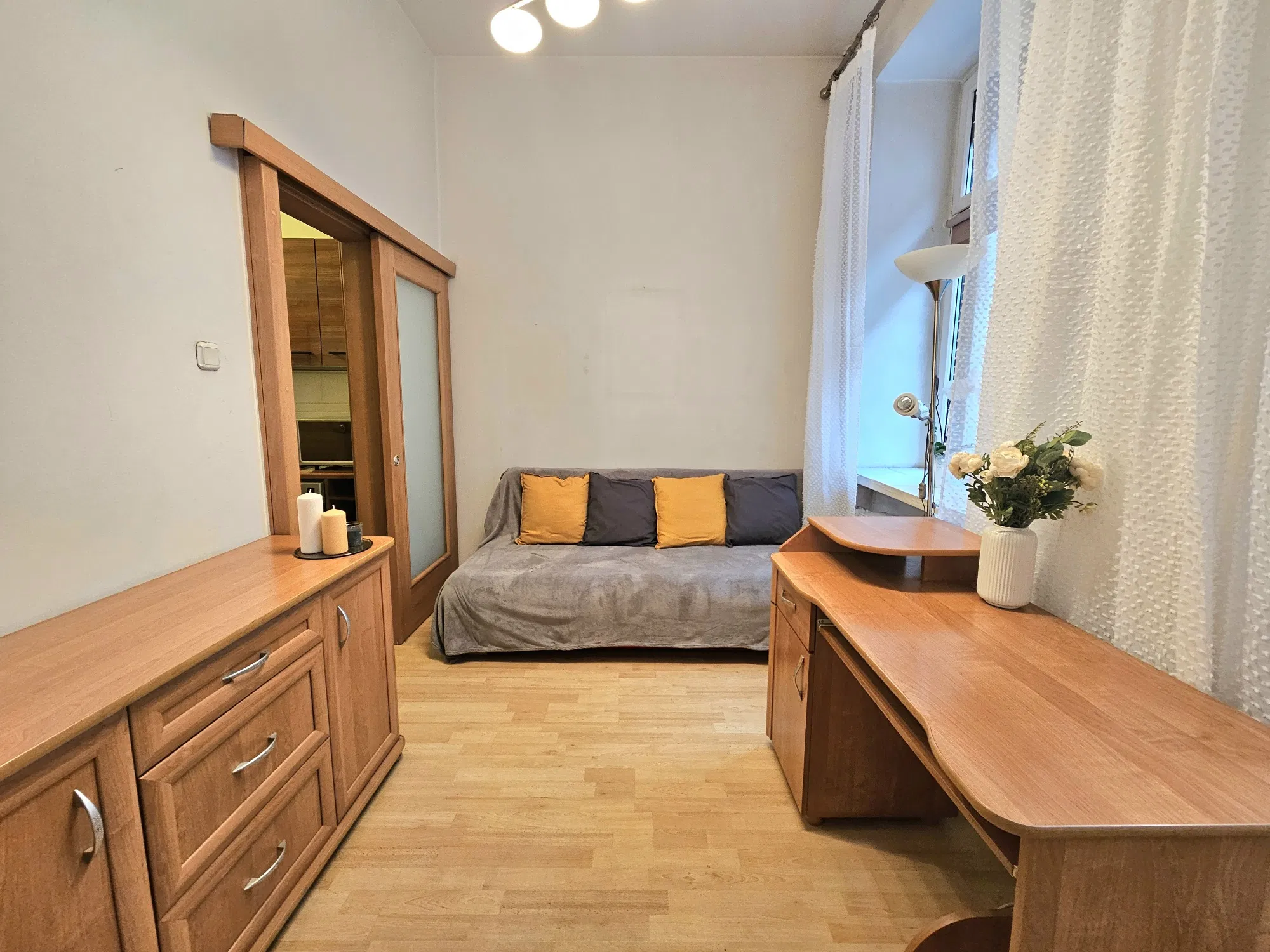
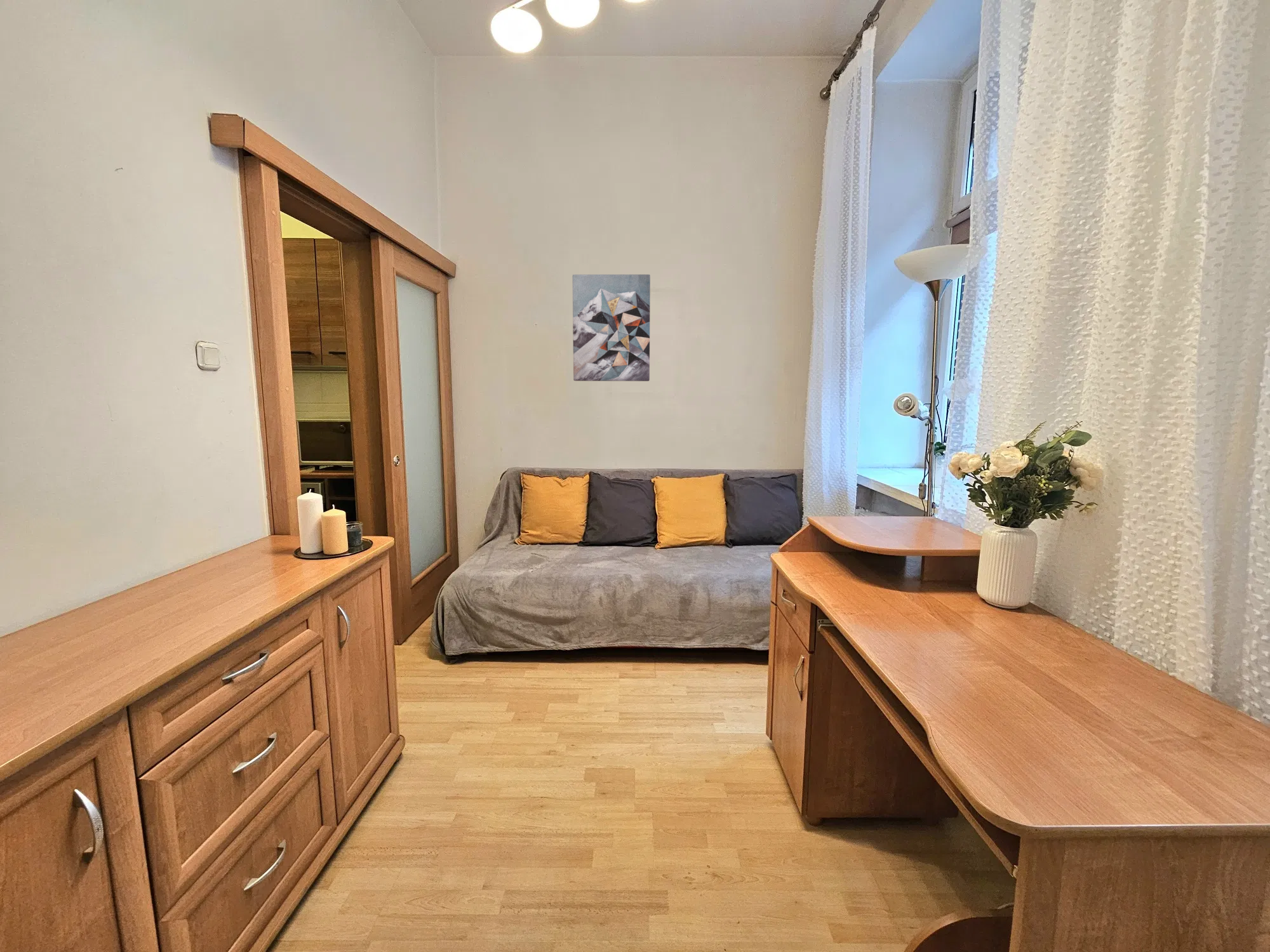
+ wall art (612, 328)
